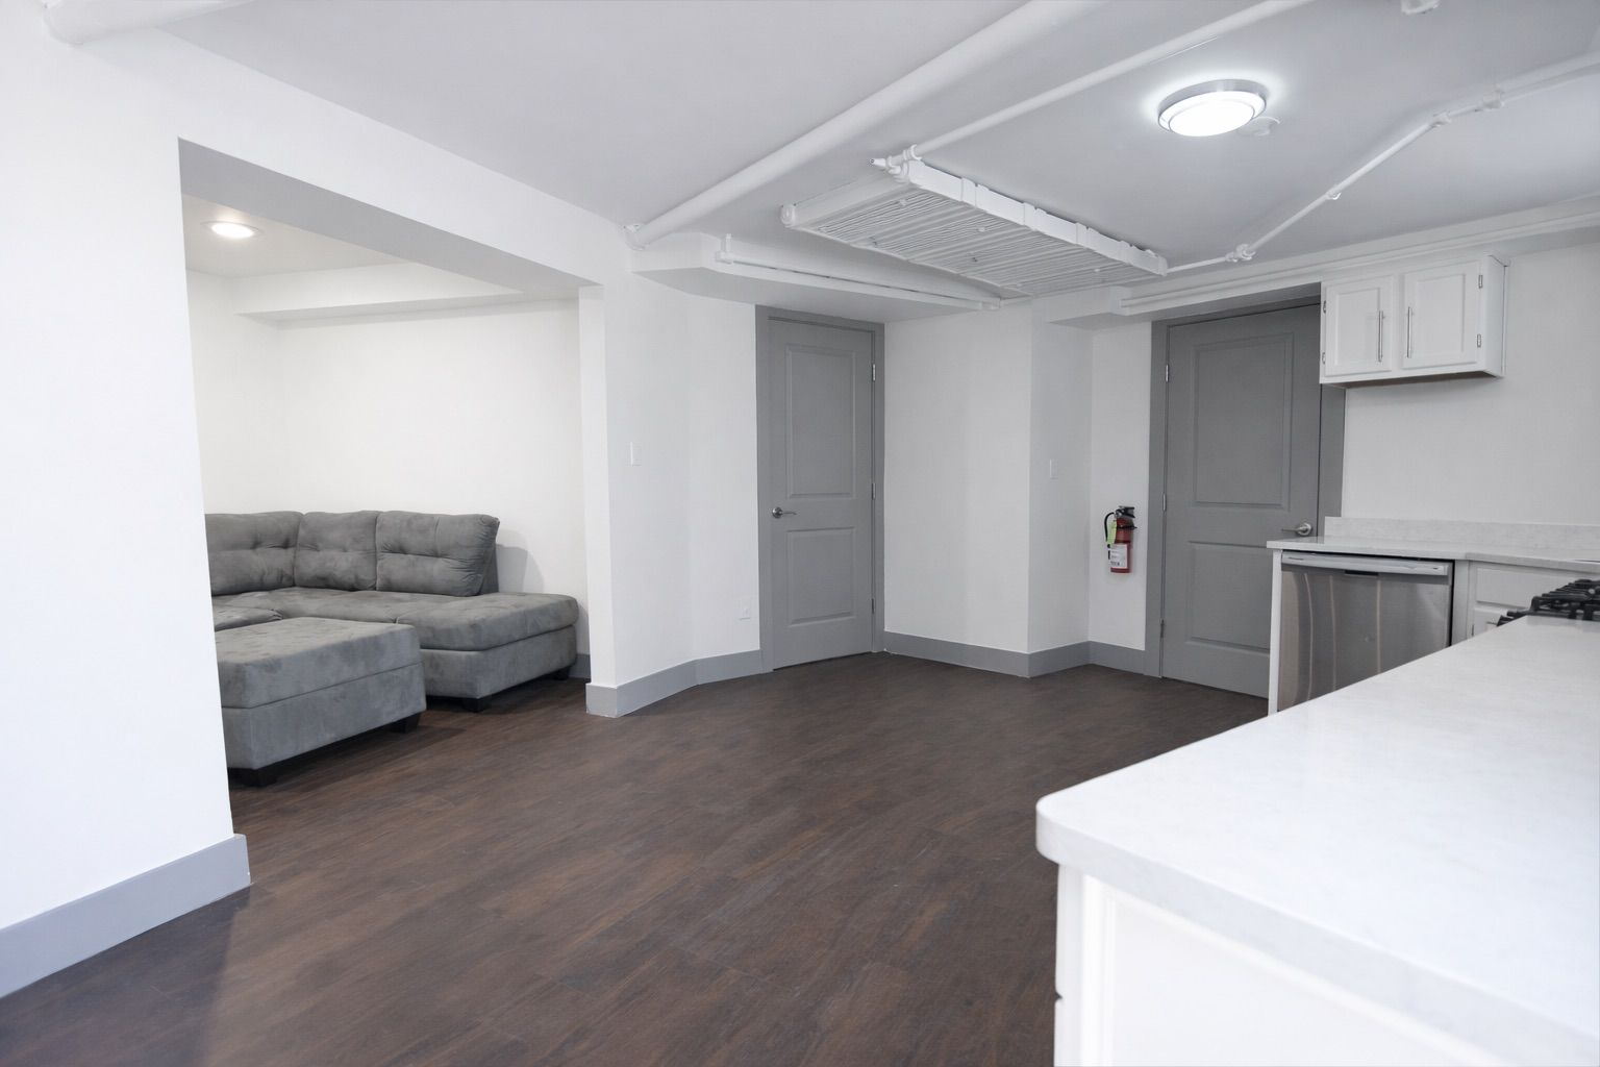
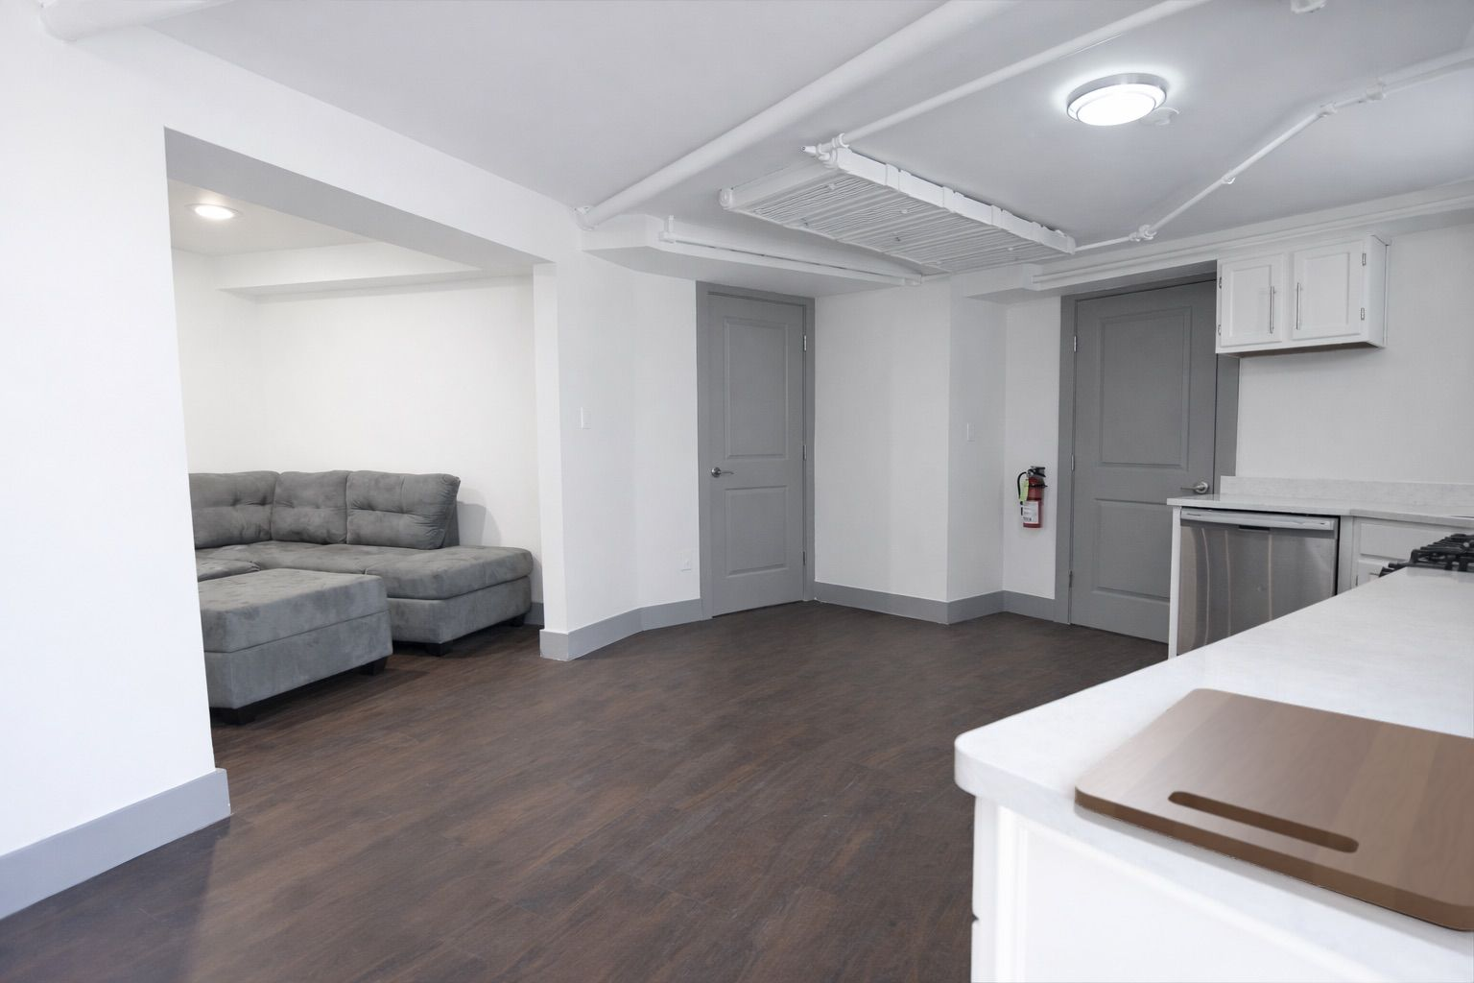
+ cutting board (1294, 772)
